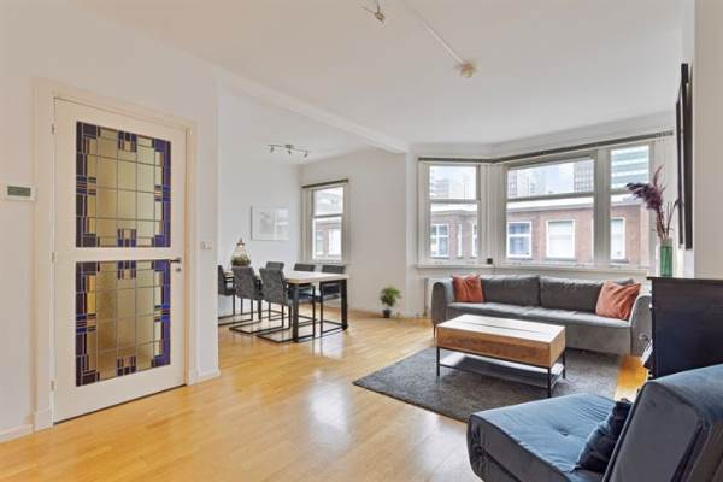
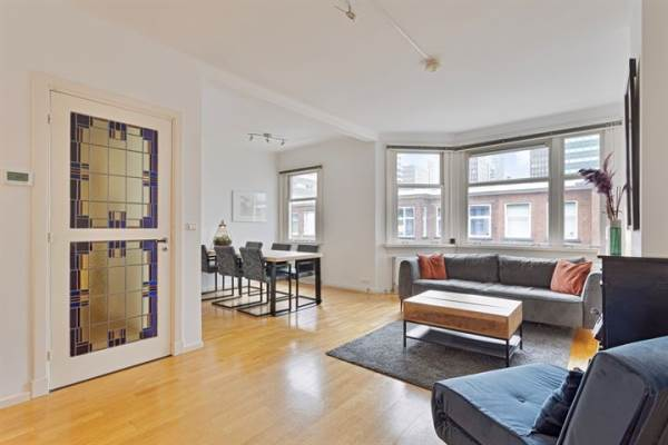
- potted plant (388, 300)
